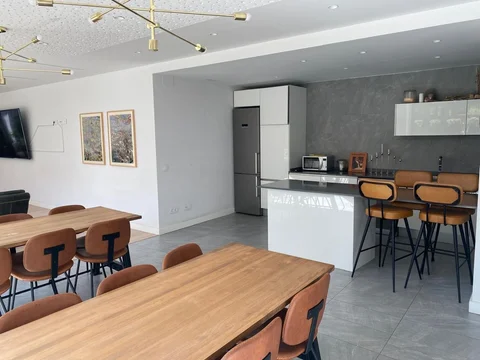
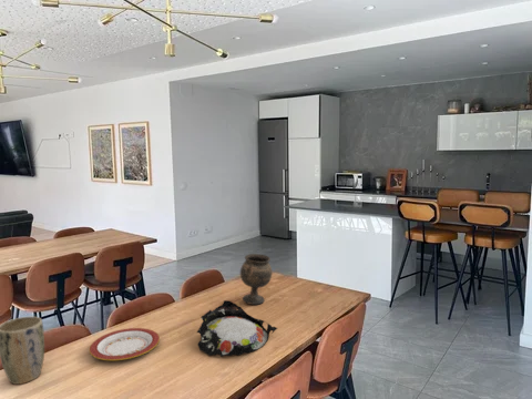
+ goblet (256, 278)
+ plate (235, 325)
+ plate (125, 345)
+ plant pot (22, 350)
